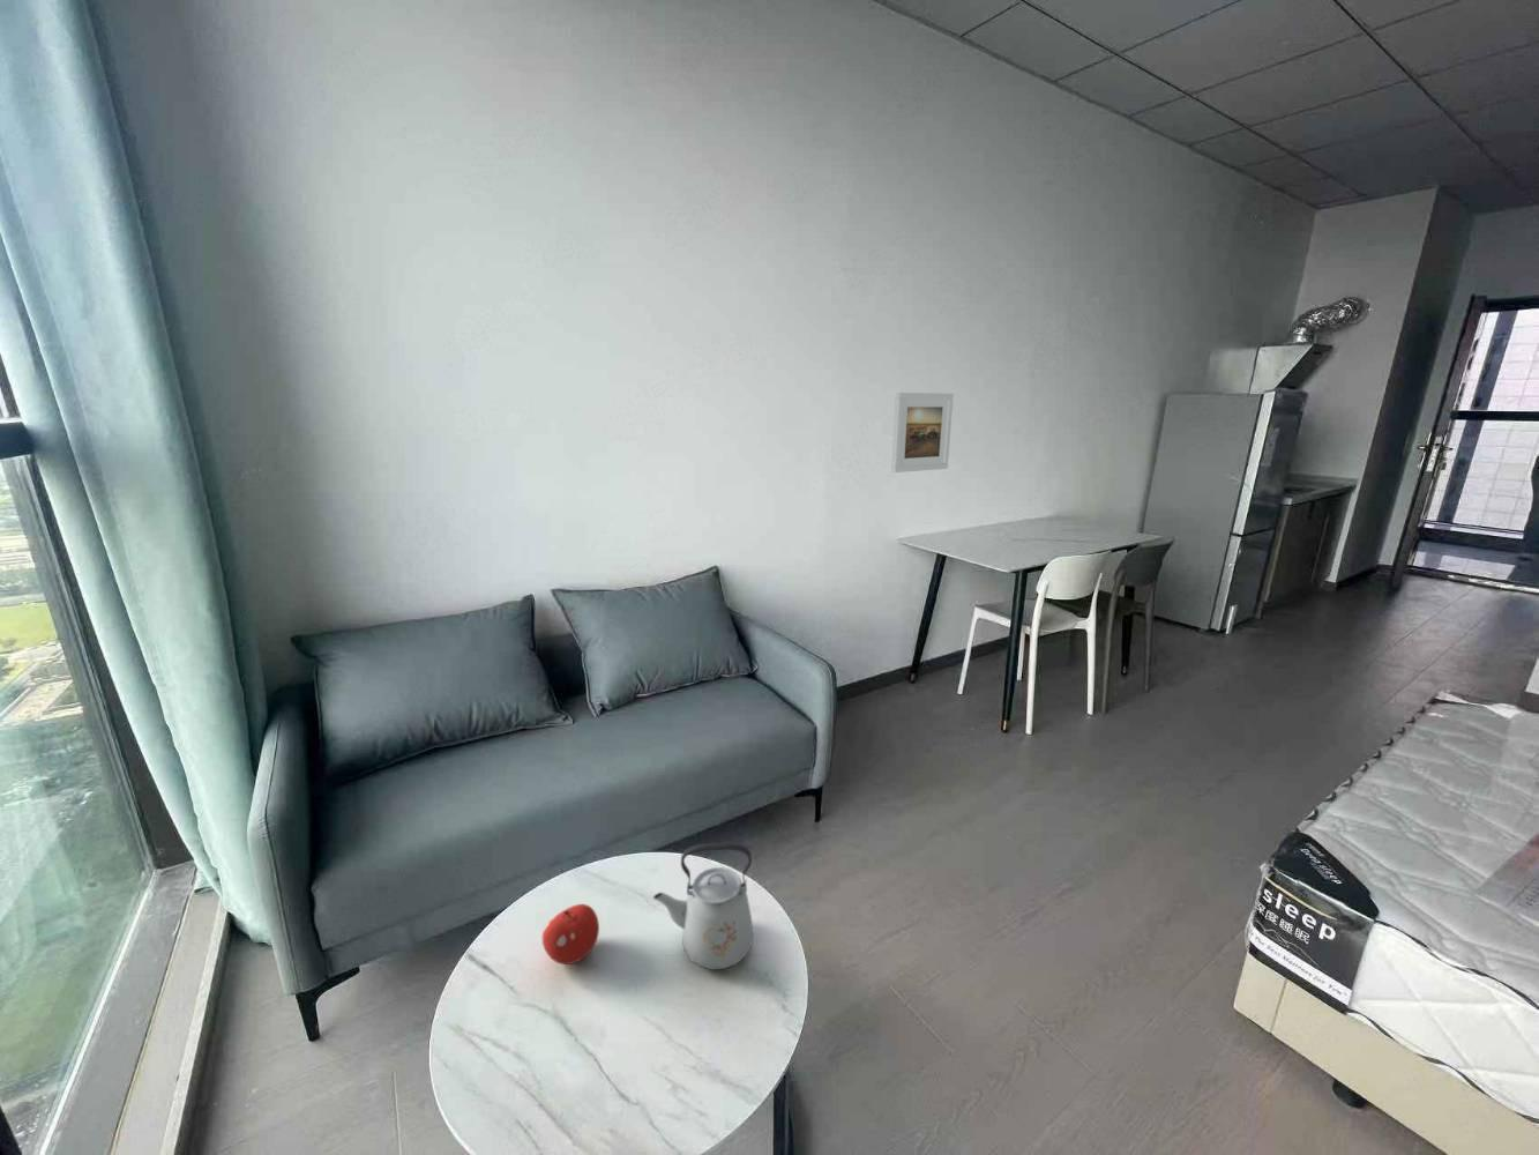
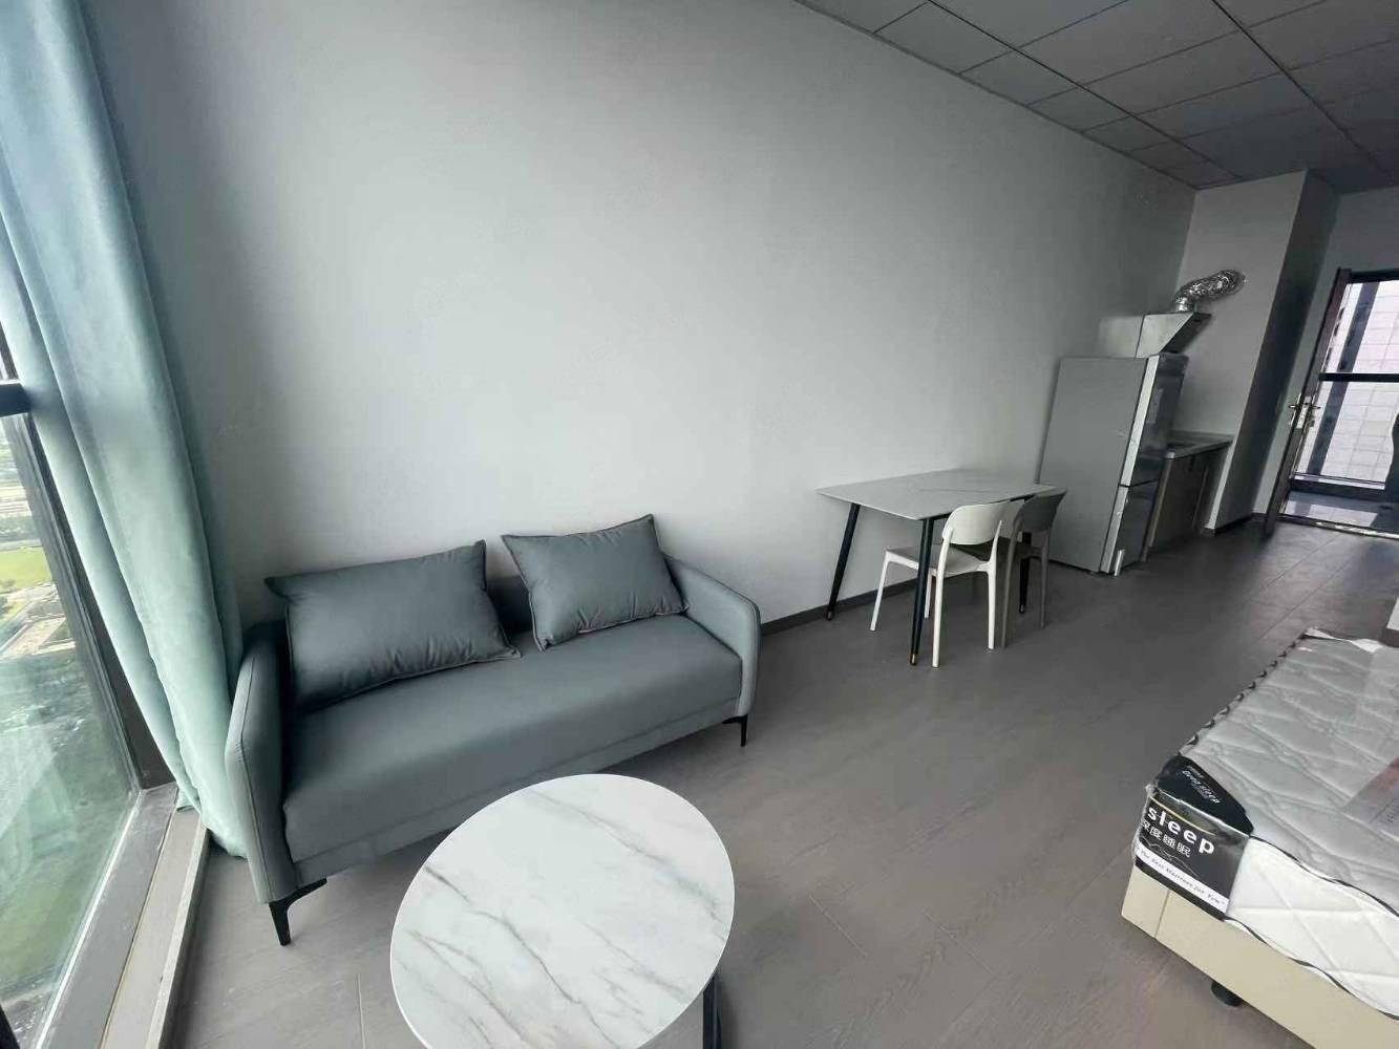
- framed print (923, 432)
- fruit (570, 931)
- kettle (703, 898)
